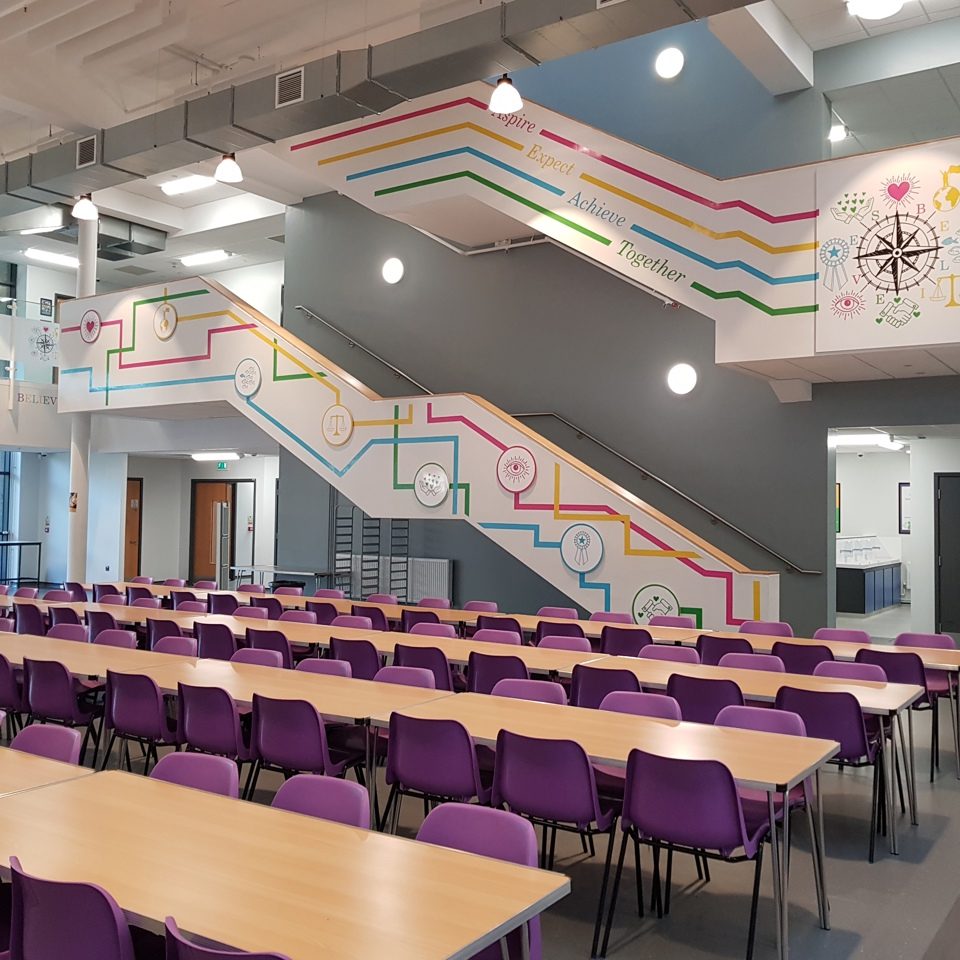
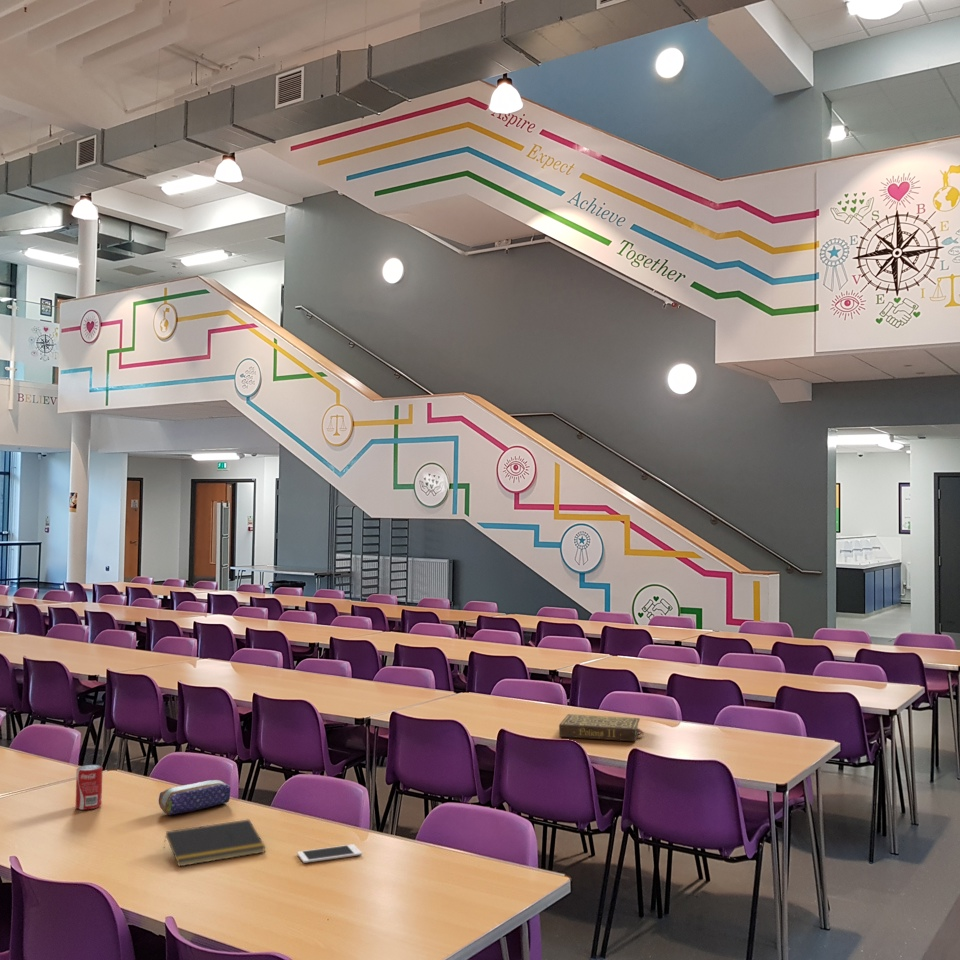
+ notepad (215, 841)
+ beverage can (89, 787)
+ book (603, 727)
+ pencil case (194, 796)
+ cell phone (329, 853)
